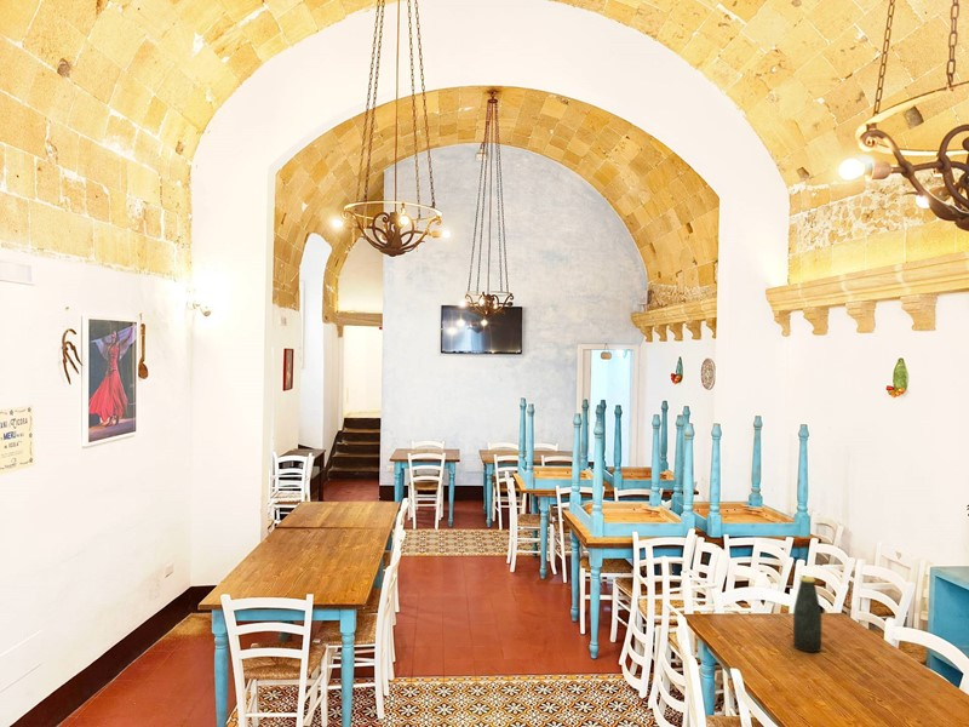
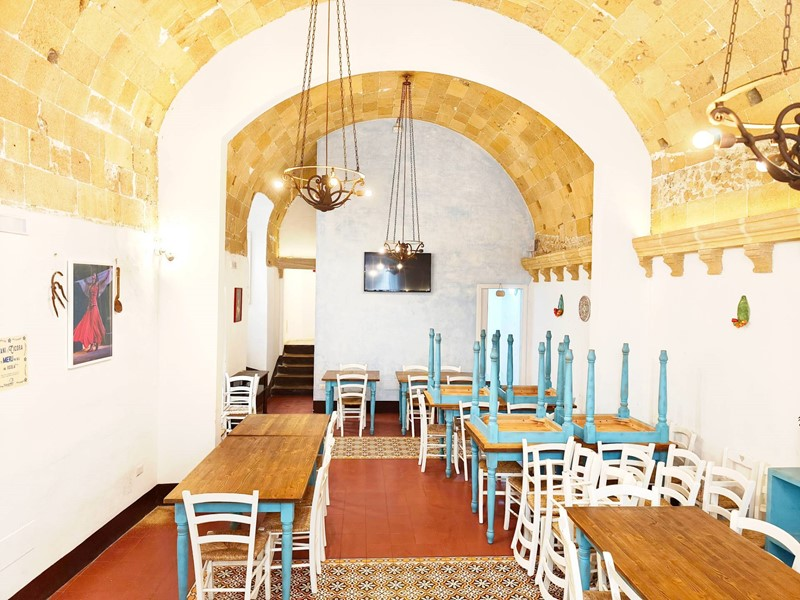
- bottle (807, 612)
